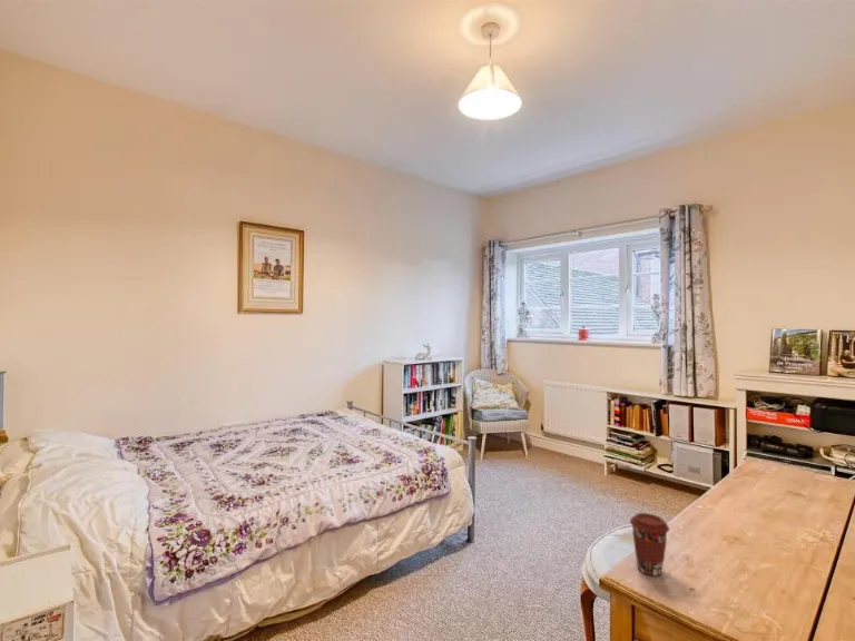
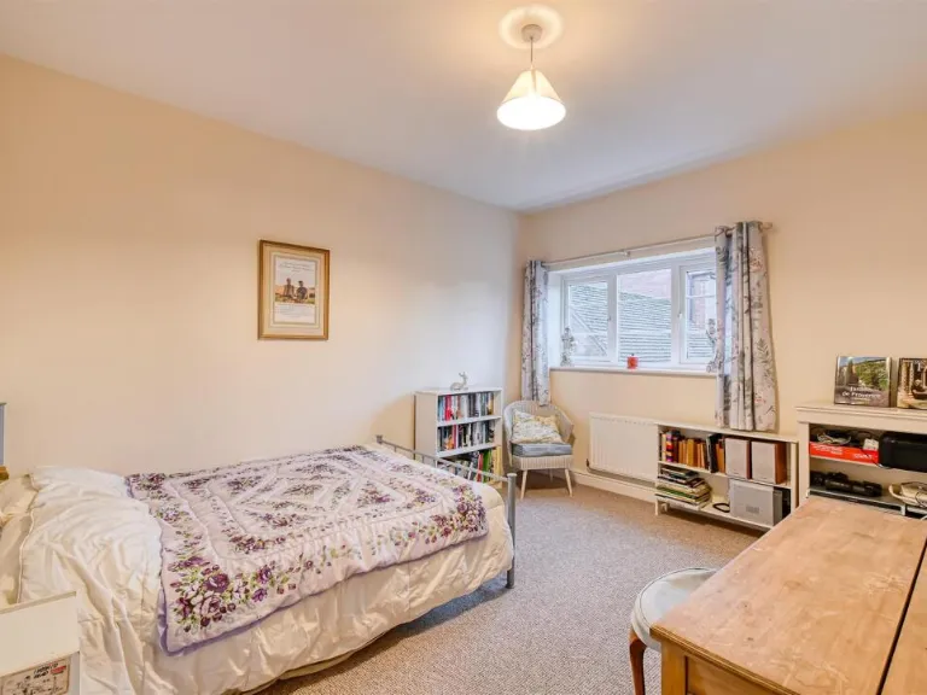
- coffee cup (649, 543)
